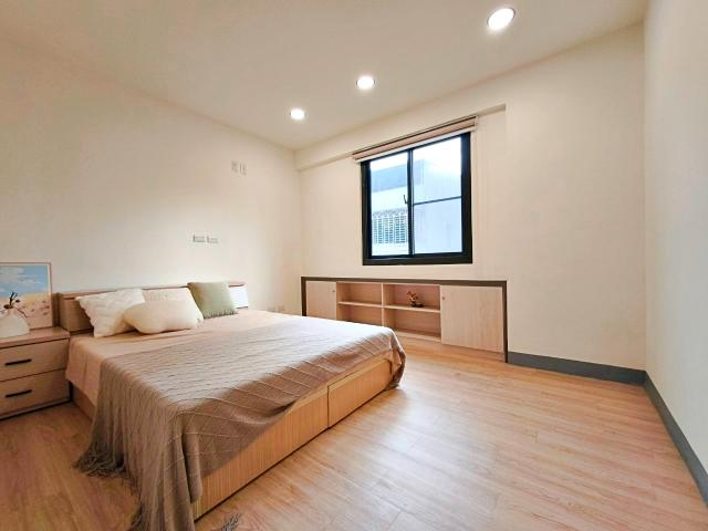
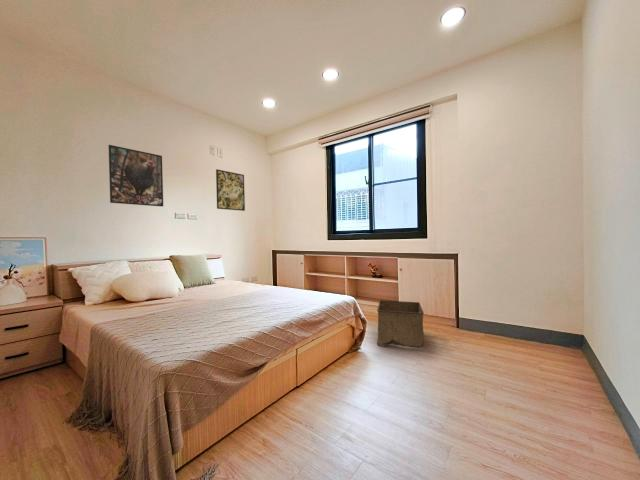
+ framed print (137, 177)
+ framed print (231, 191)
+ storage bin (399, 322)
